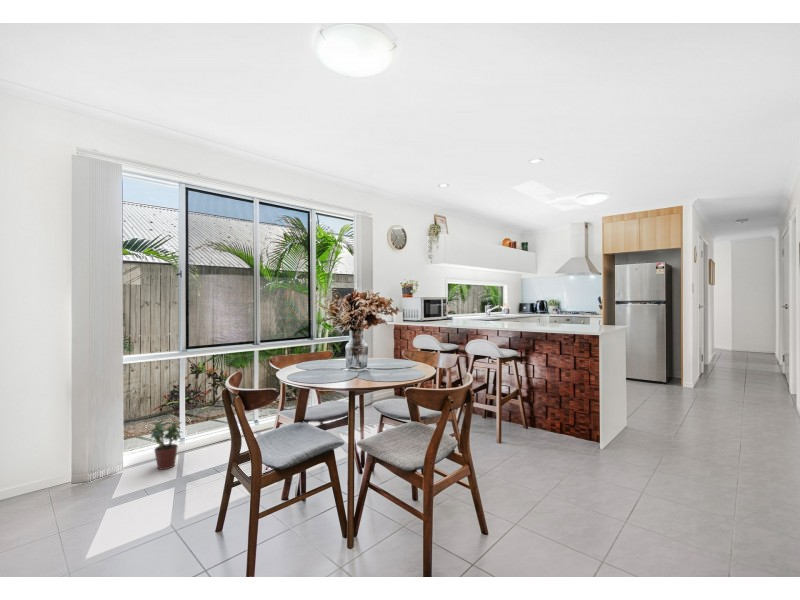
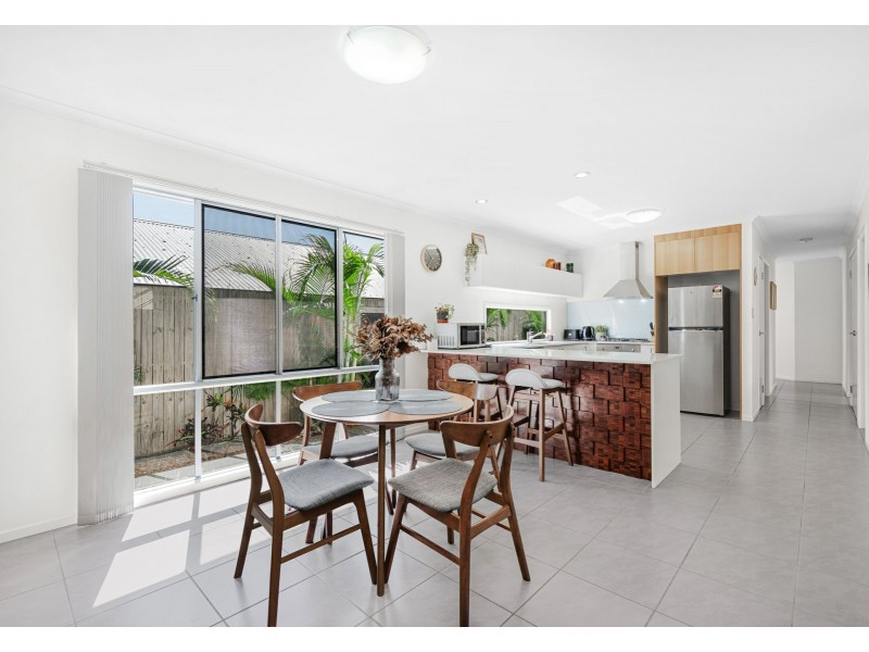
- potted plant (163, 442)
